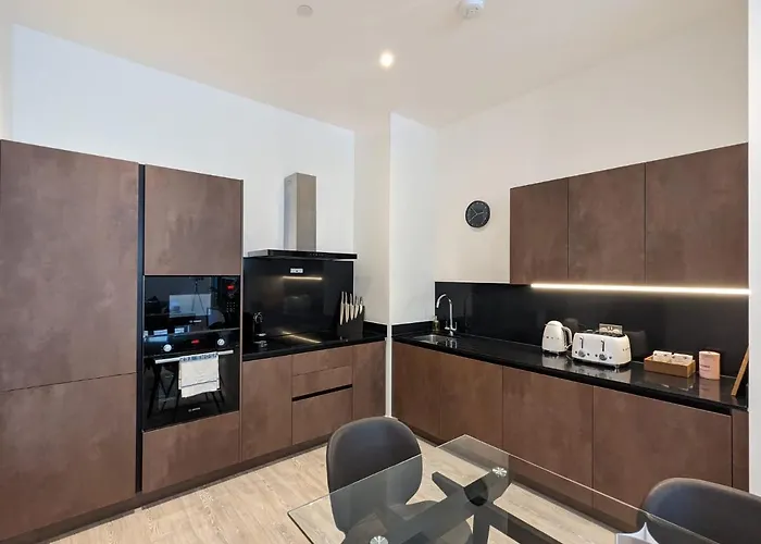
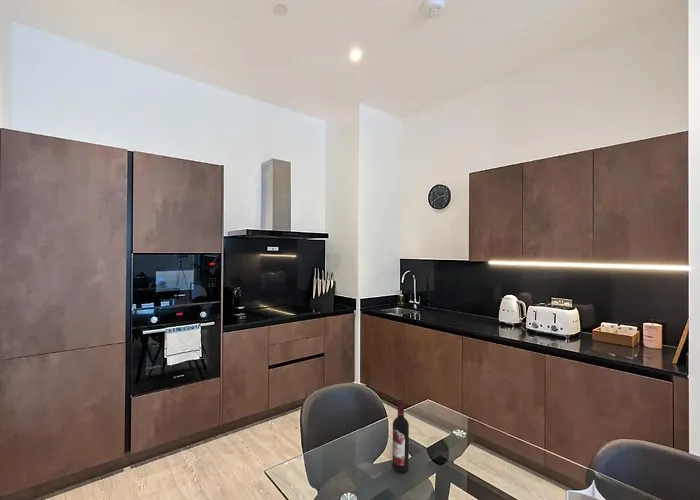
+ wine bottle (400, 433)
